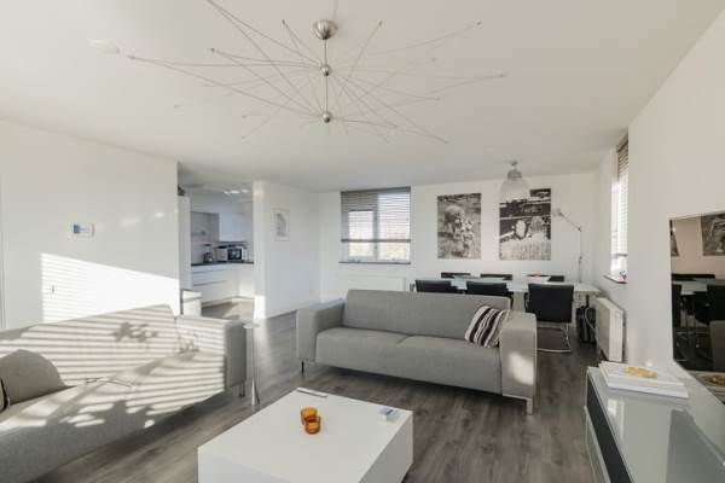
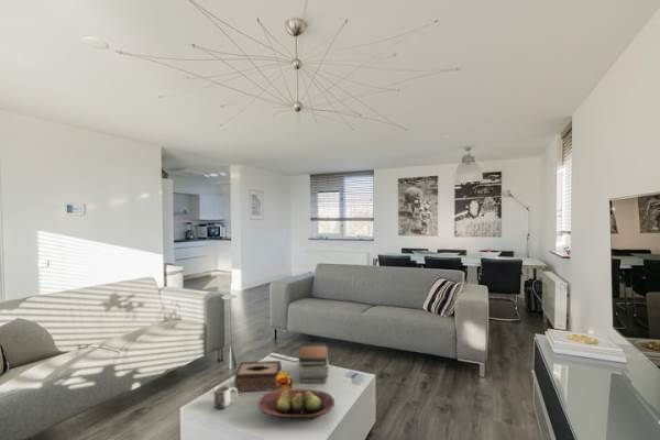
+ mug (226, 395)
+ fruit bowl (296, 402)
+ tissue box (258, 375)
+ book stack (314, 362)
